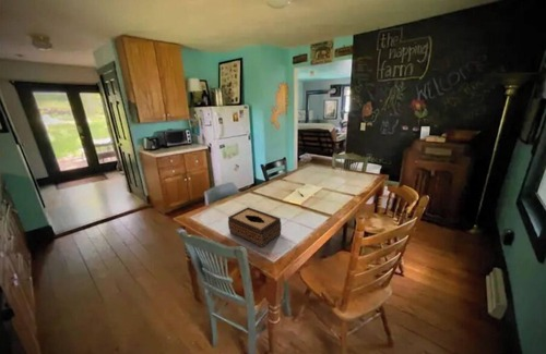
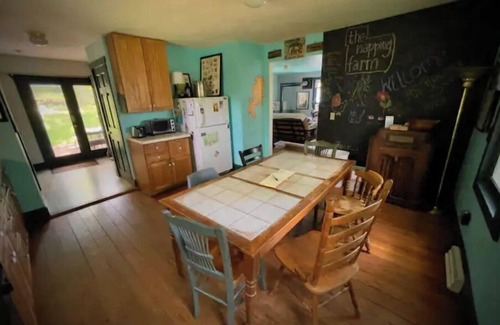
- tissue box (254, 225)
